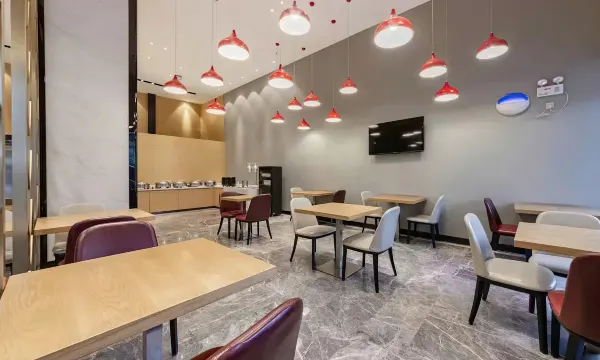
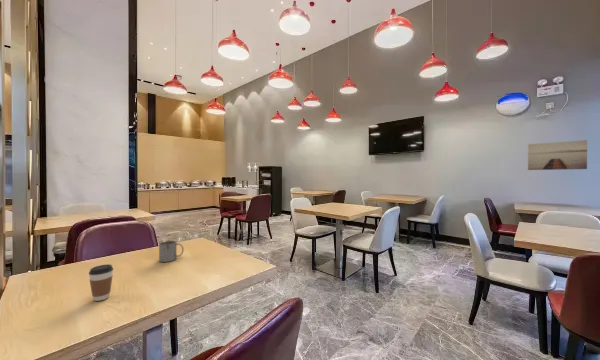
+ wall art (555, 155)
+ mug (171, 250)
+ coffee cup (101, 282)
